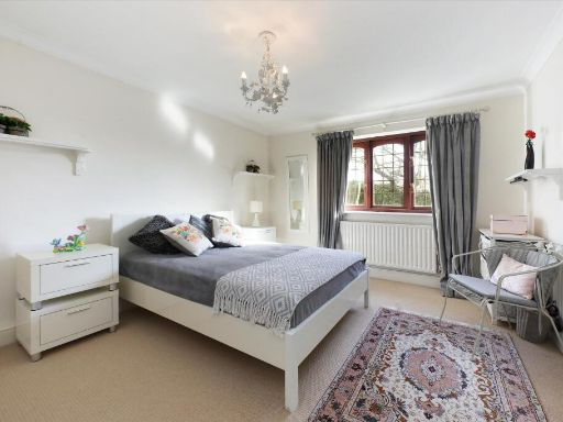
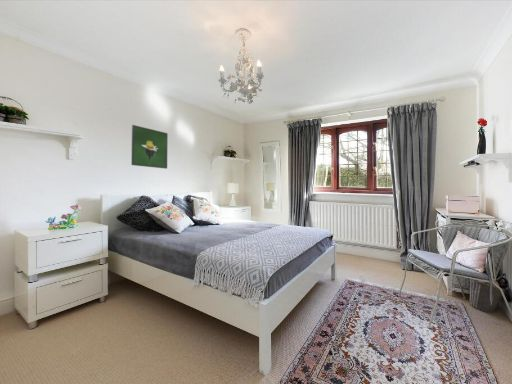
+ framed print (150, 148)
